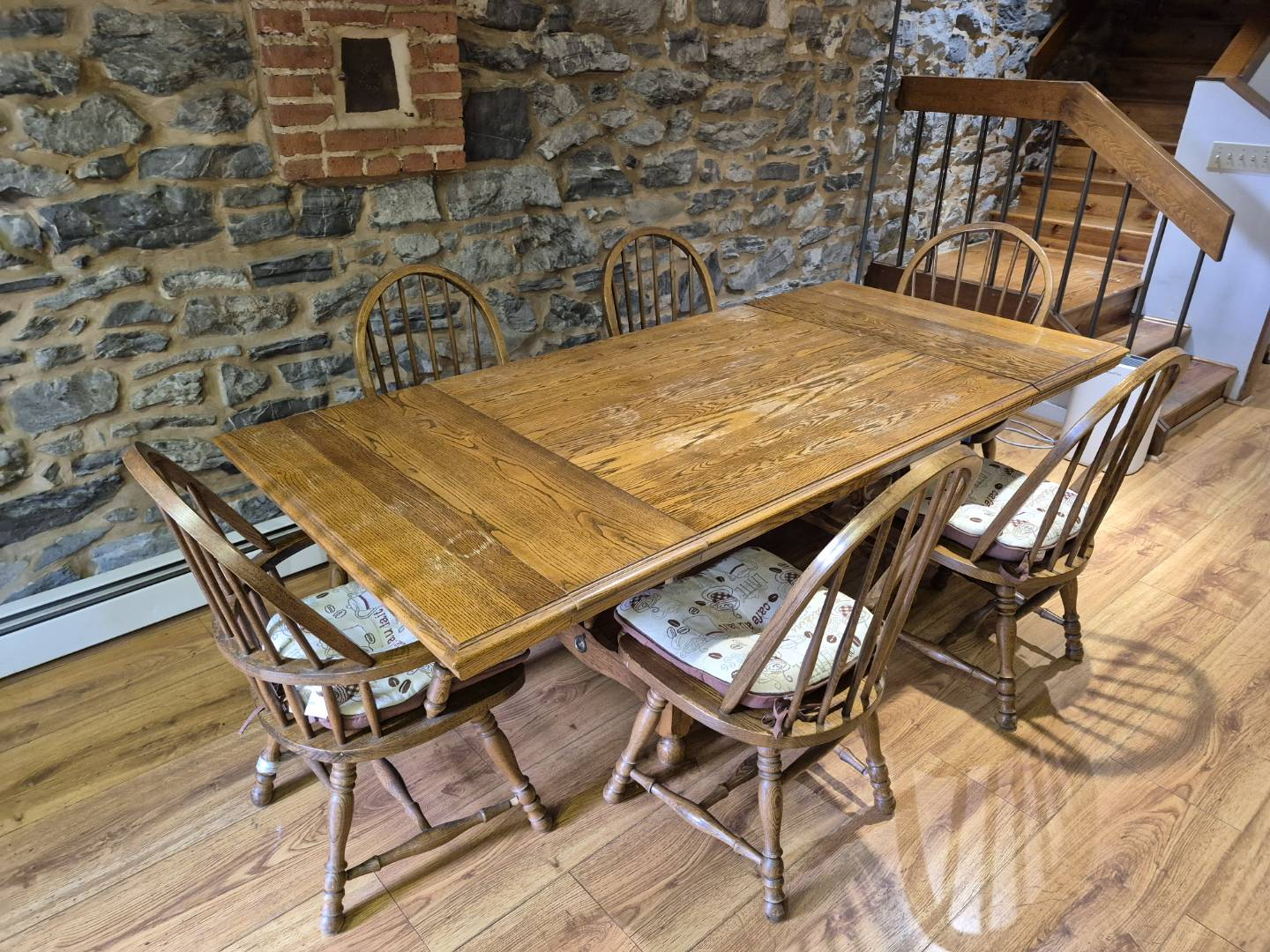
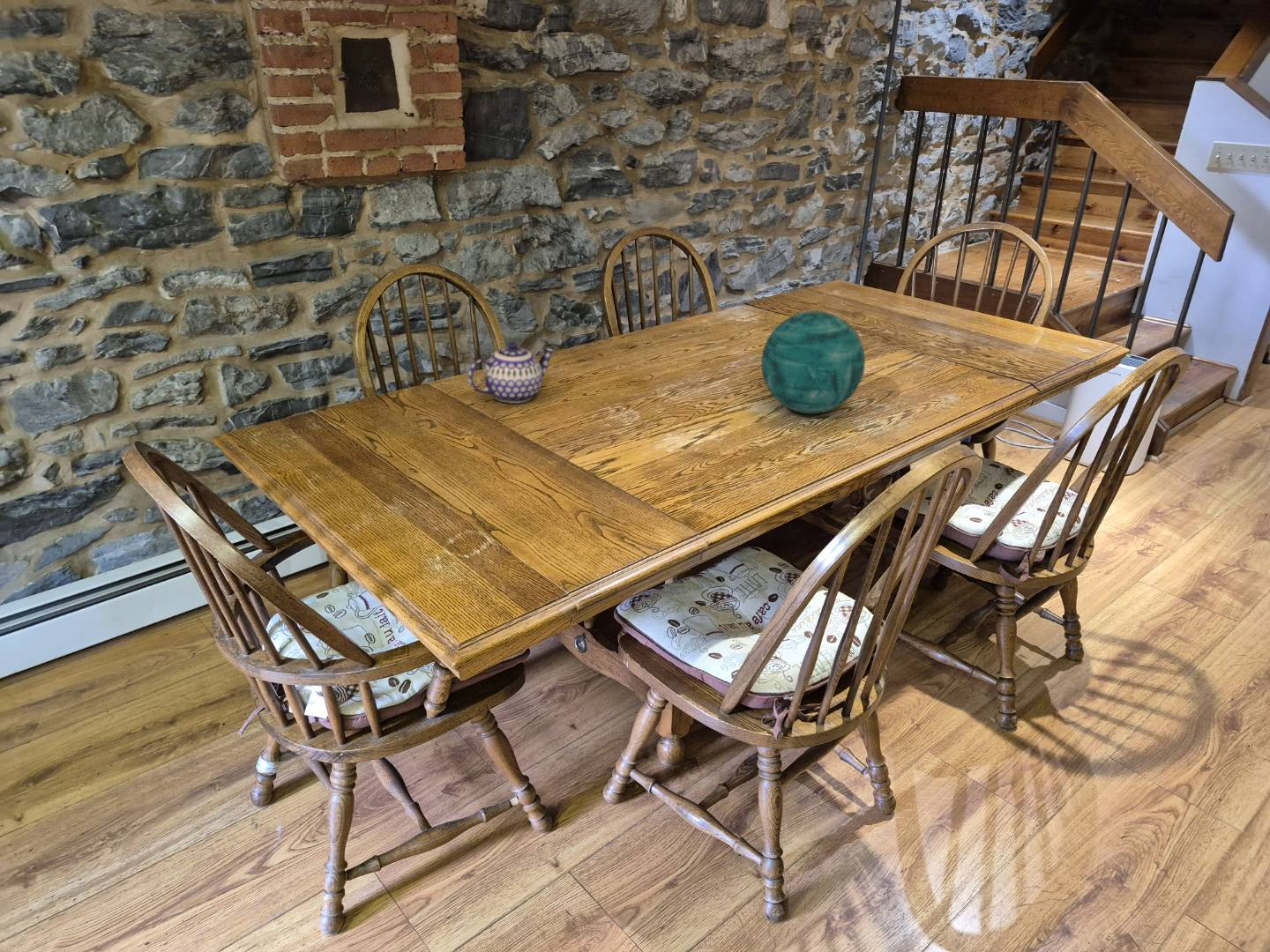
+ decorative orb (812, 362)
+ teapot (513, 370)
